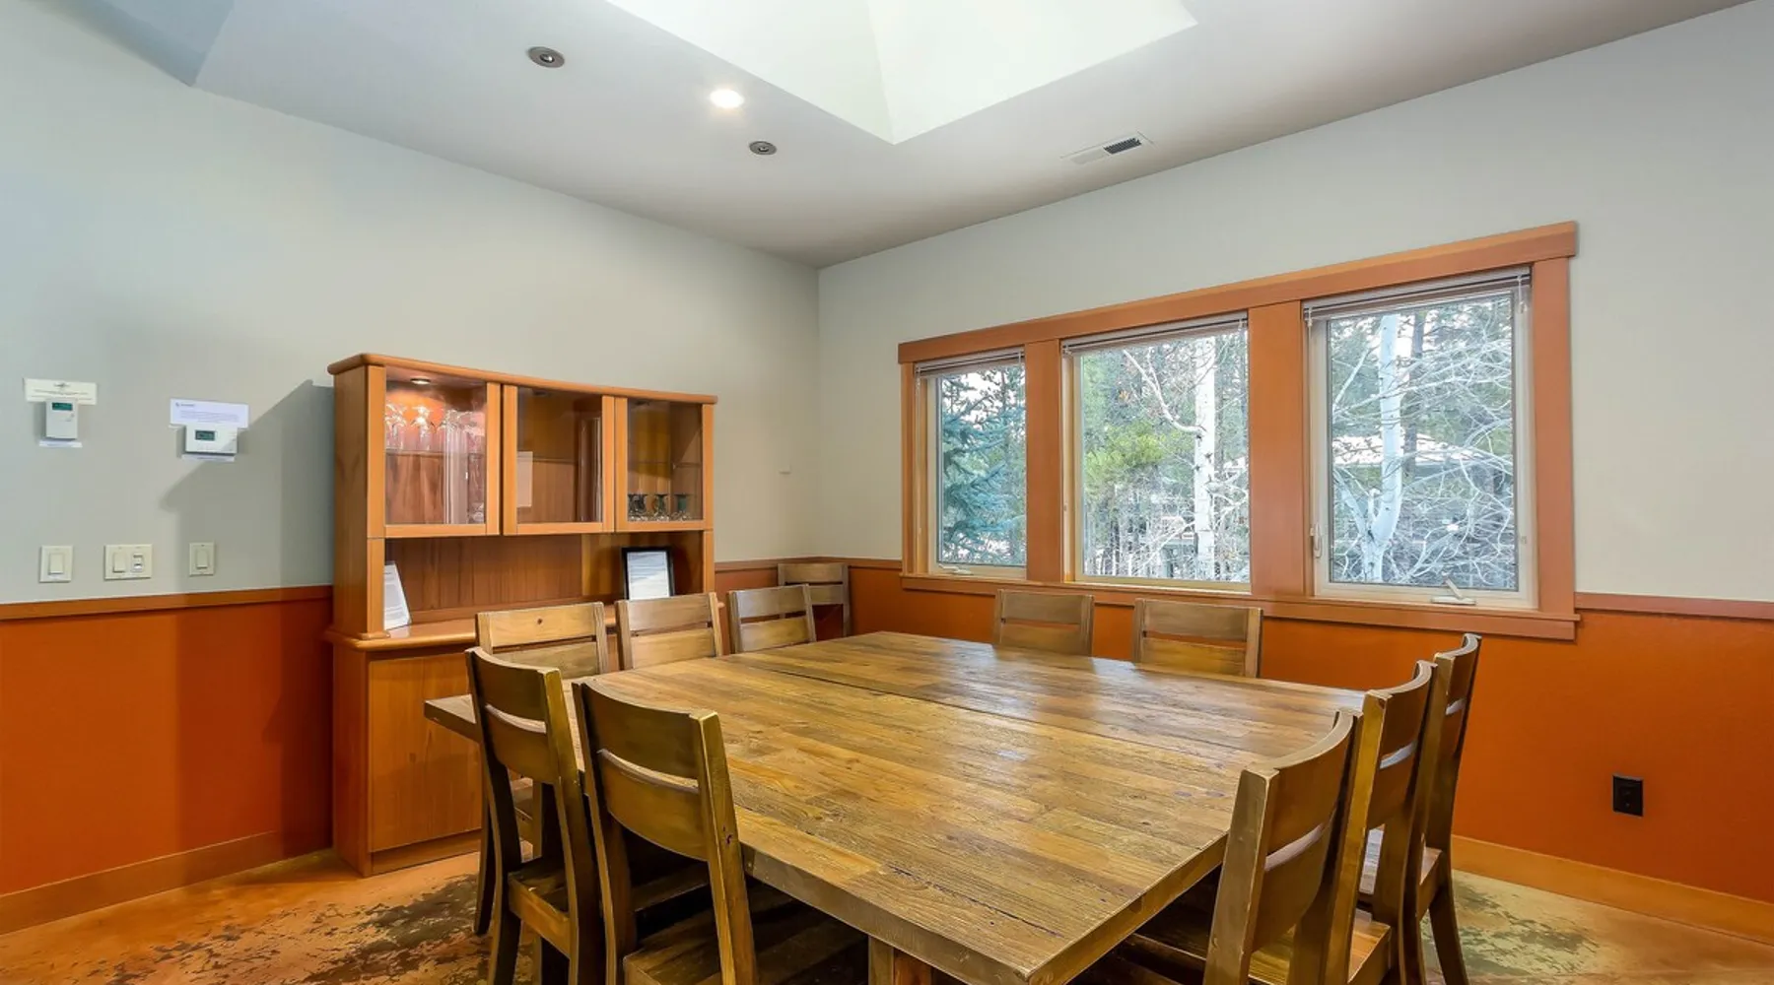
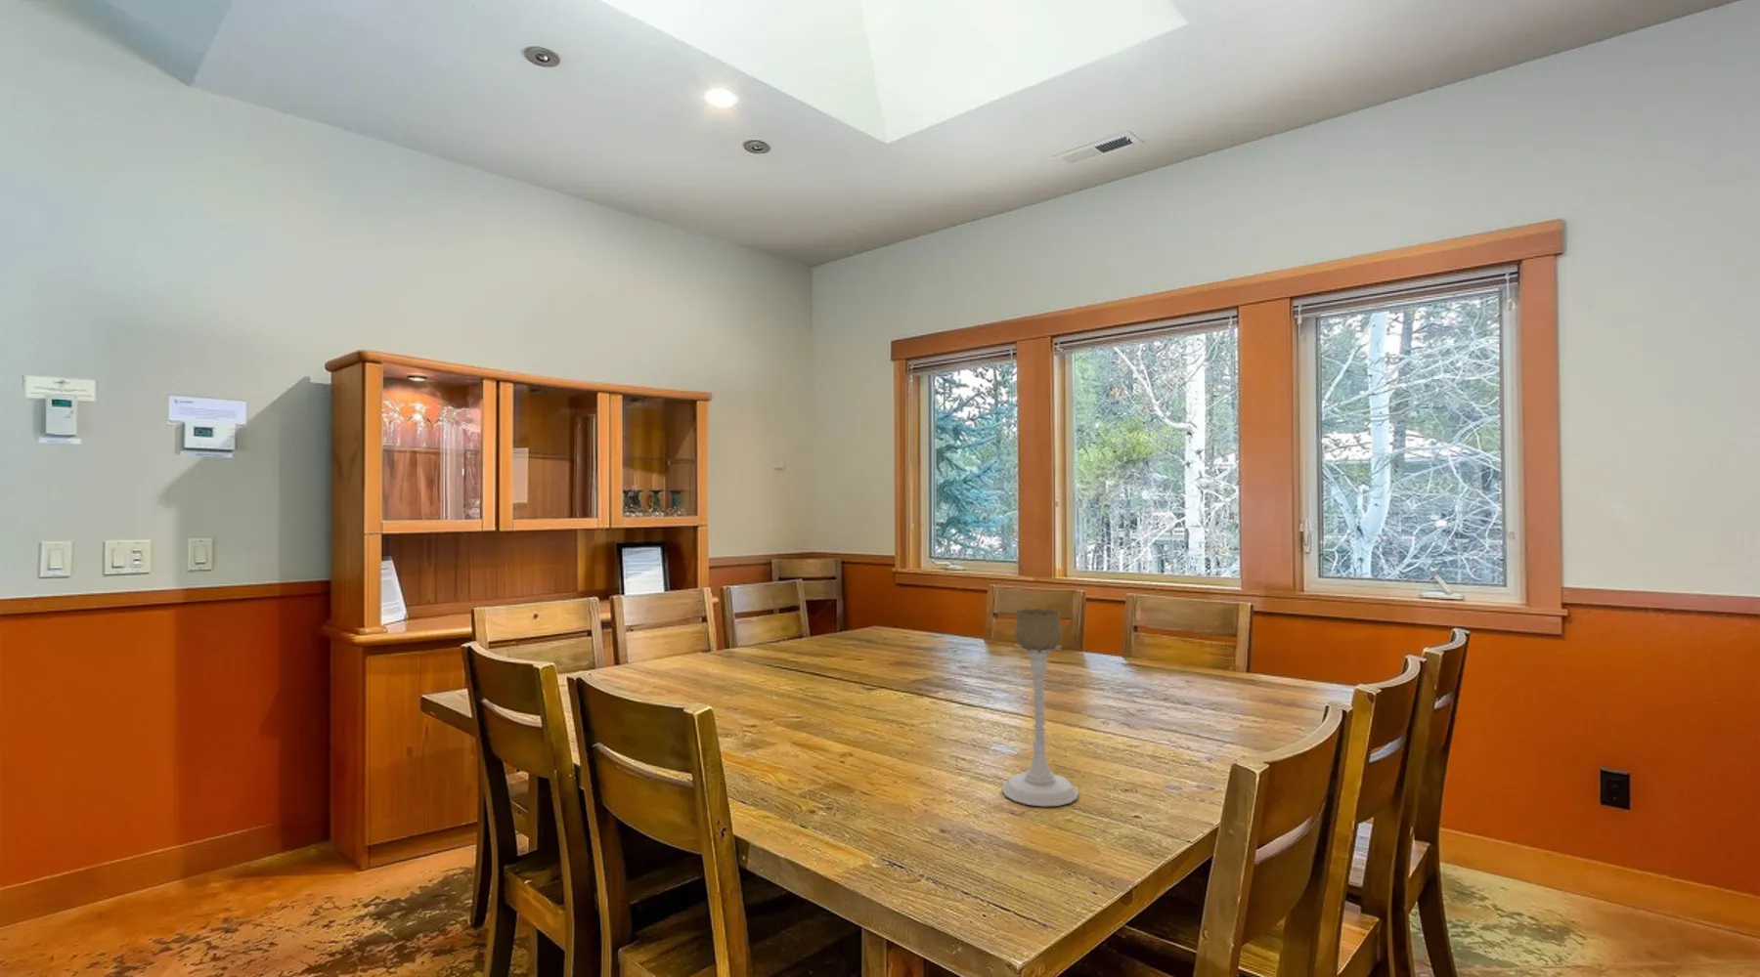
+ candle holder (1039, 701)
